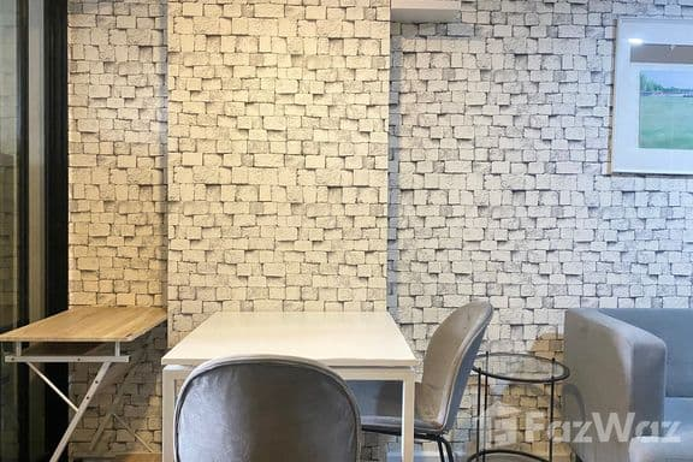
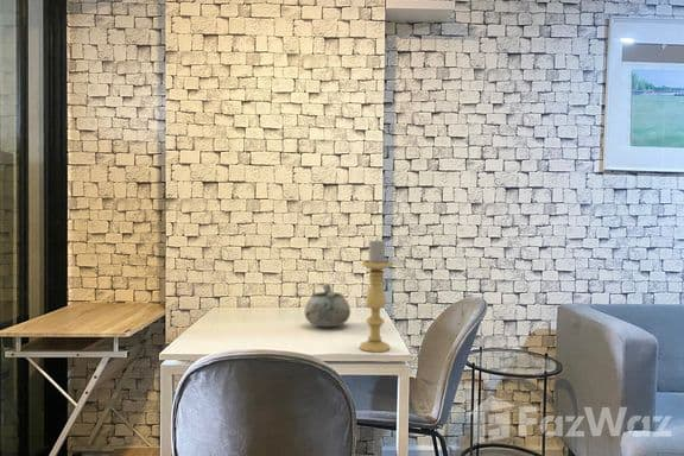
+ decorative bowl (327, 305)
+ candle holder (375, 292)
